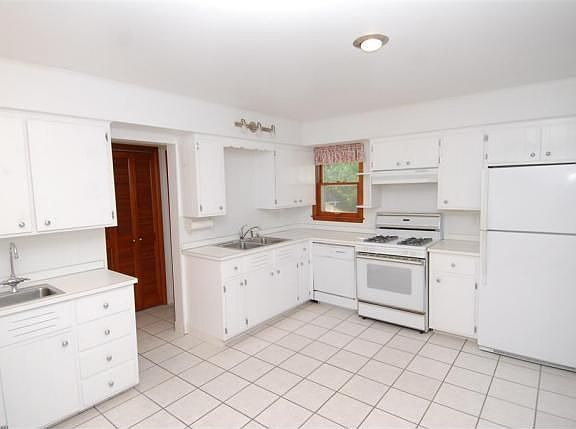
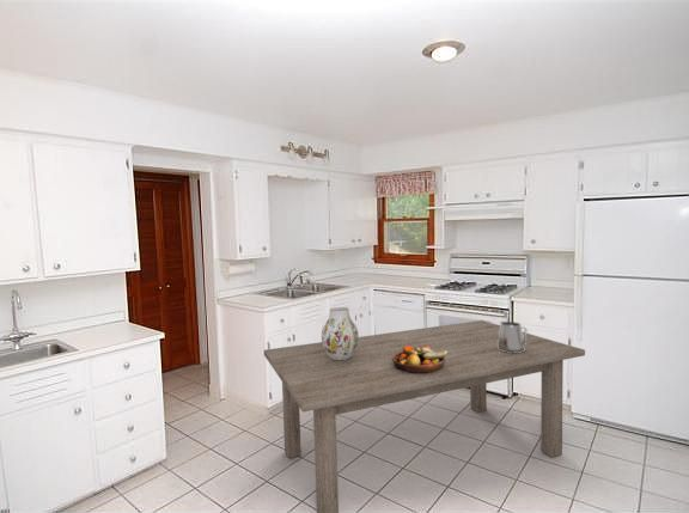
+ vase (340, 332)
+ pitcher (512, 336)
+ dining table (416, 397)
+ fruit bowl (419, 355)
